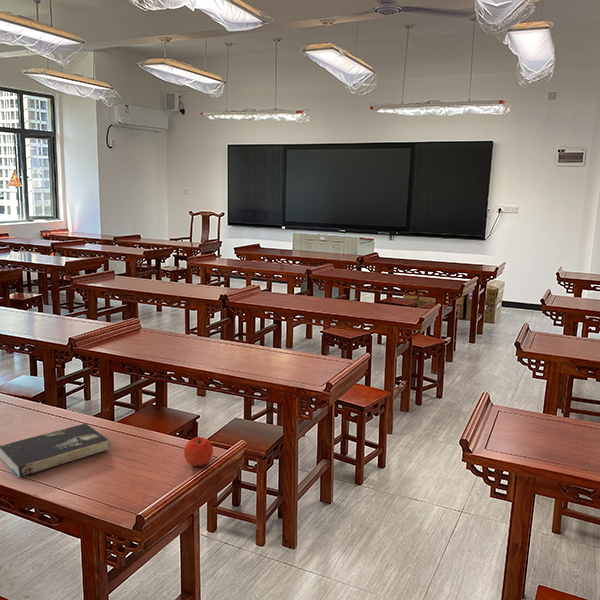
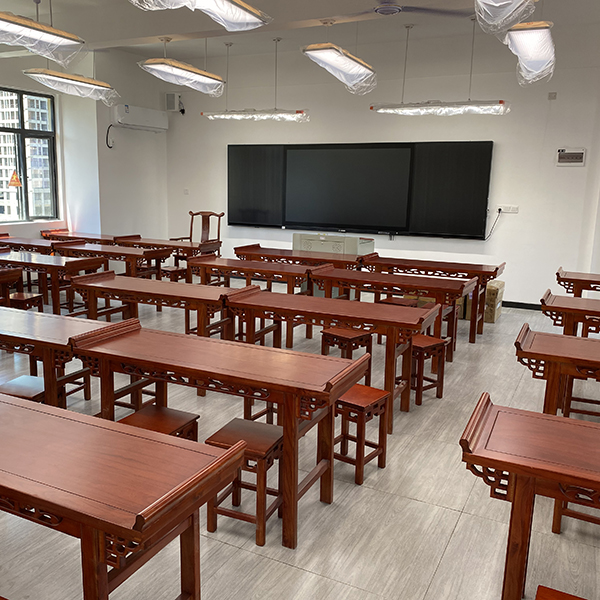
- book (55, 448)
- apple (198, 450)
